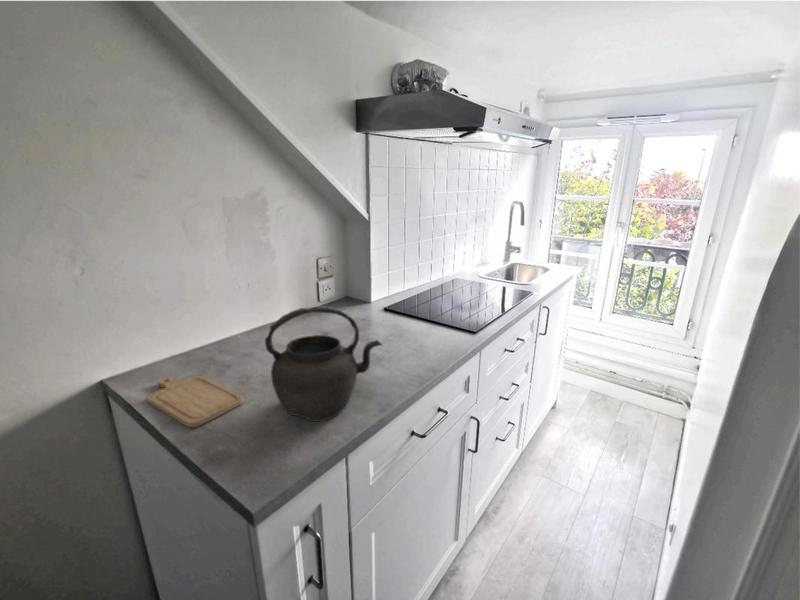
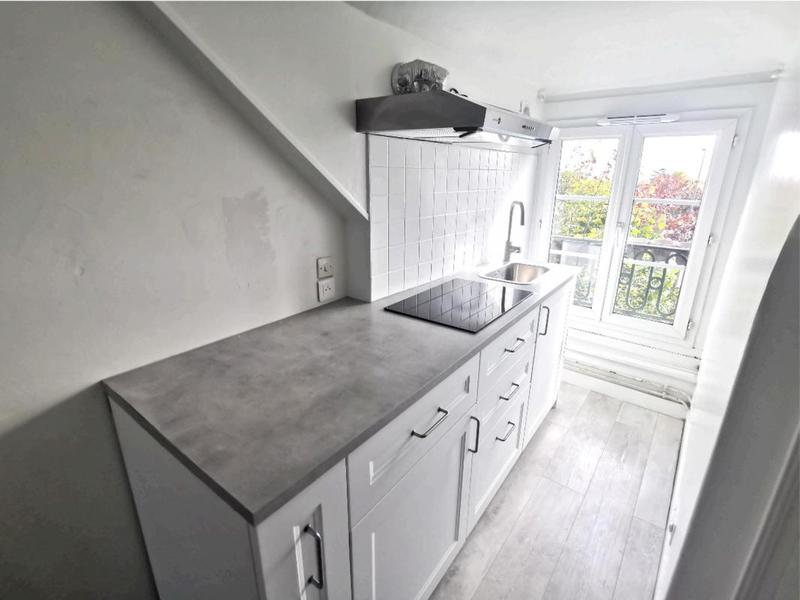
- chopping board (190, 395)
- kettle (326, 356)
